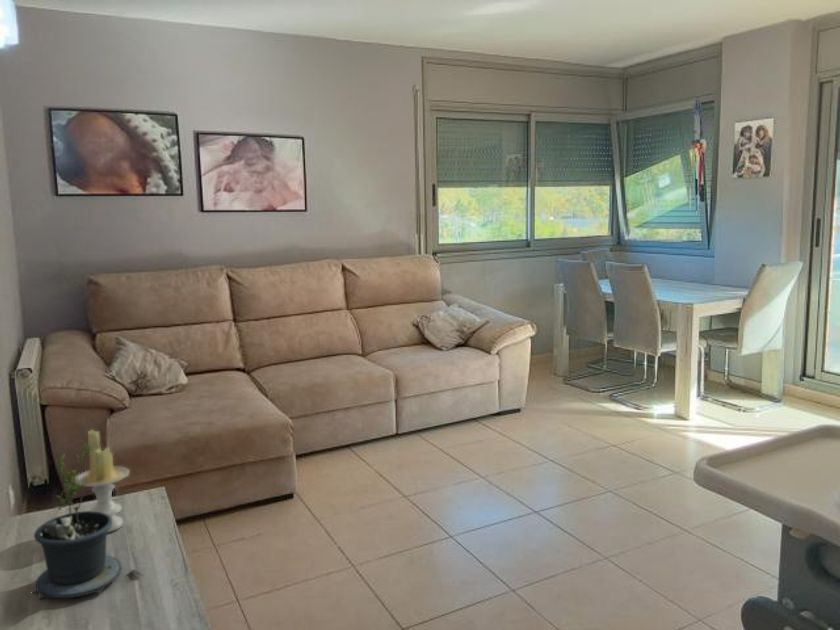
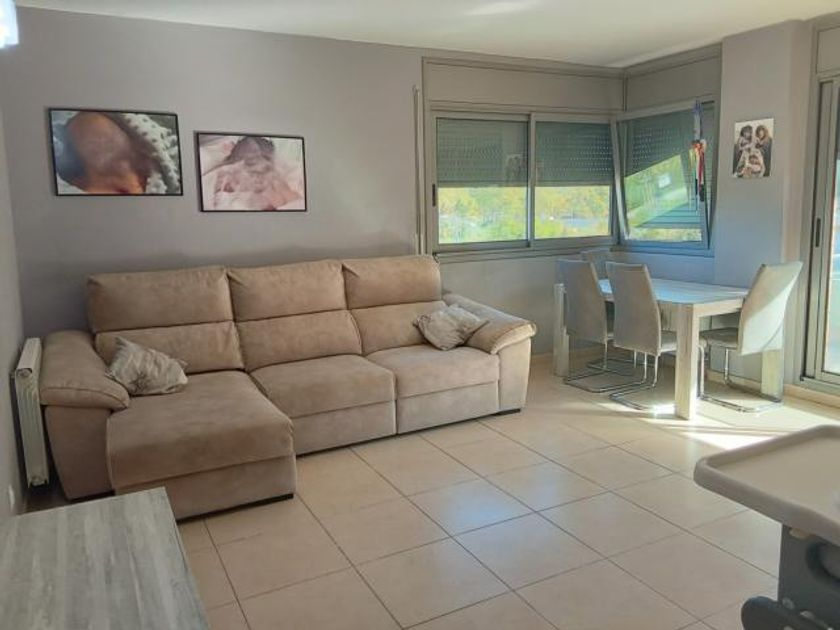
- candle (102, 479)
- potted plant (77, 514)
